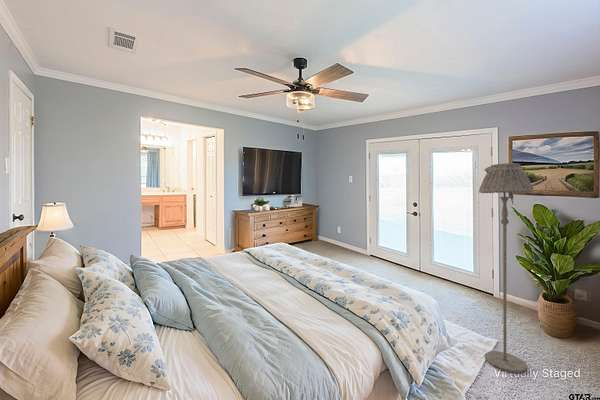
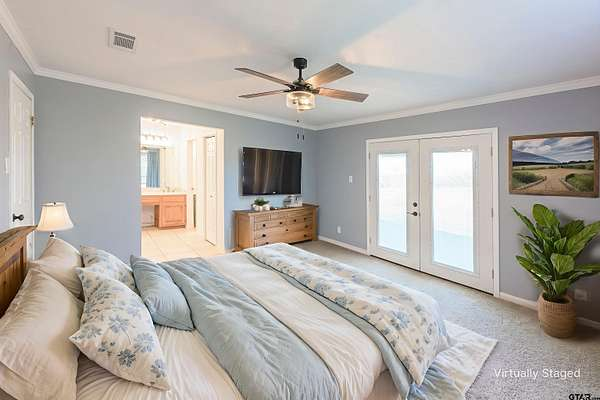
- floor lamp (505, 263)
